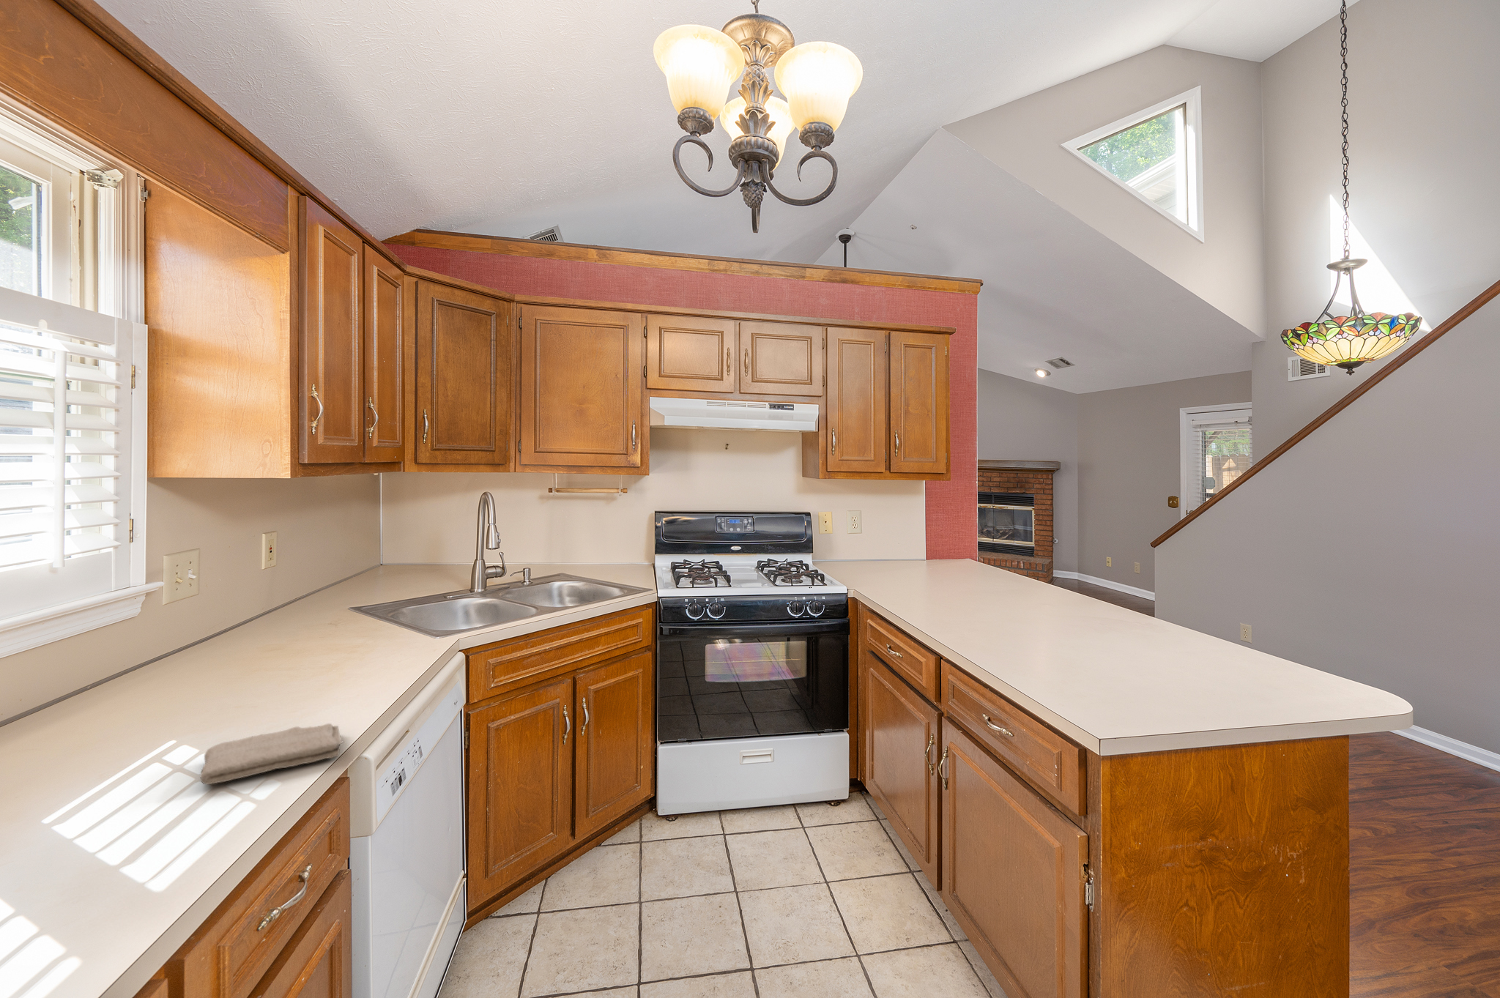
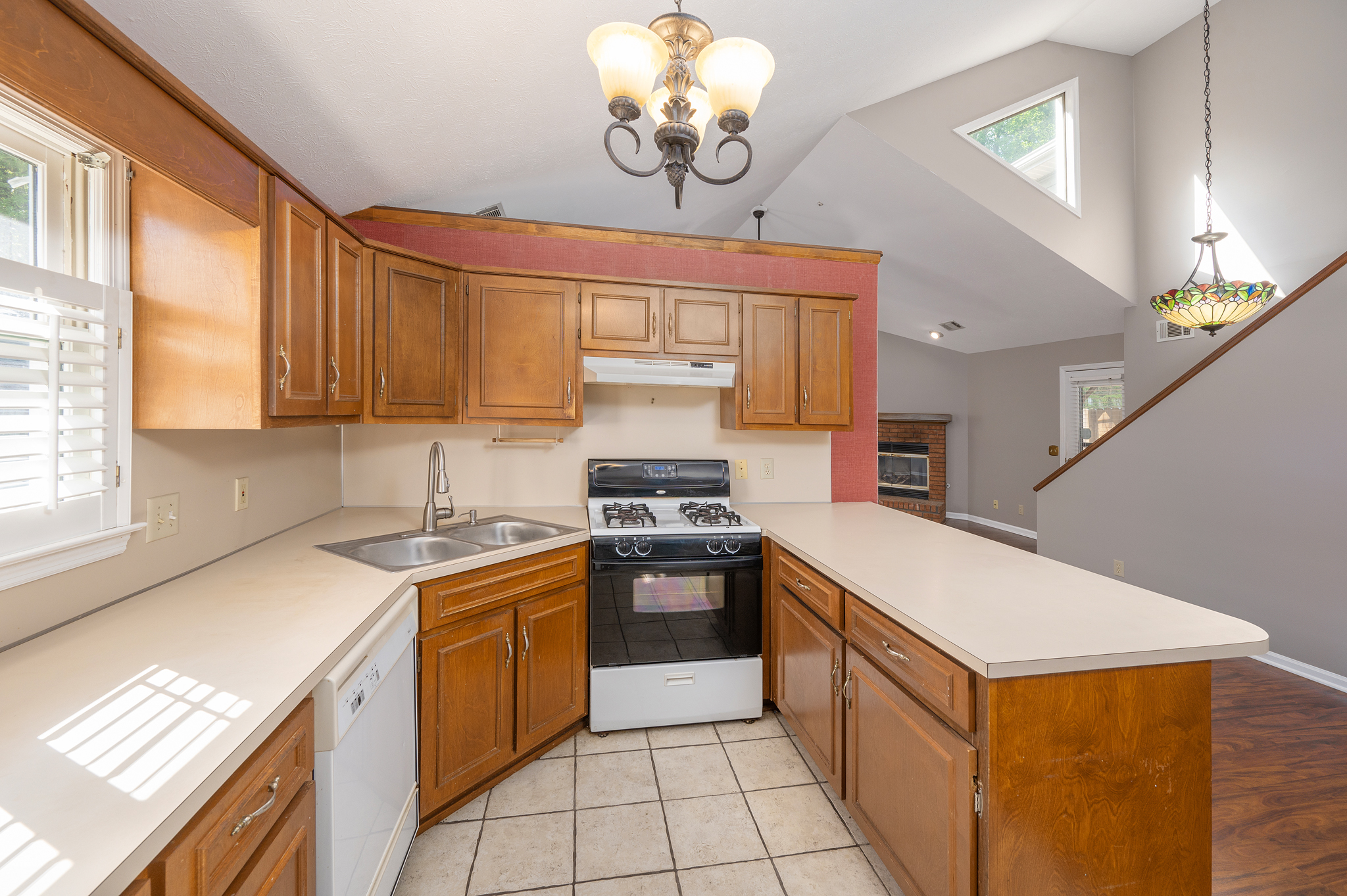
- washcloth (275, 750)
